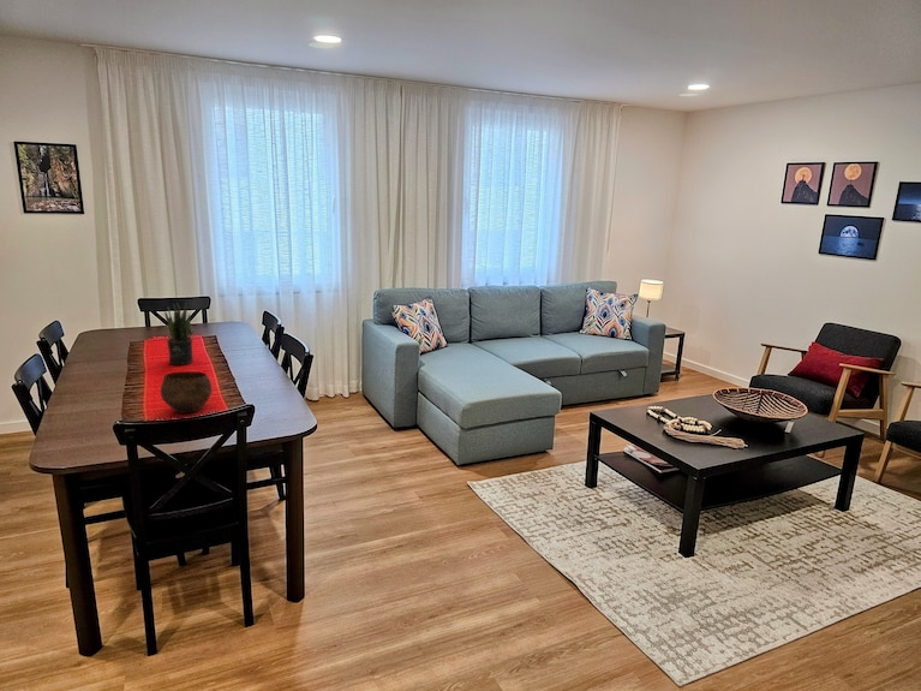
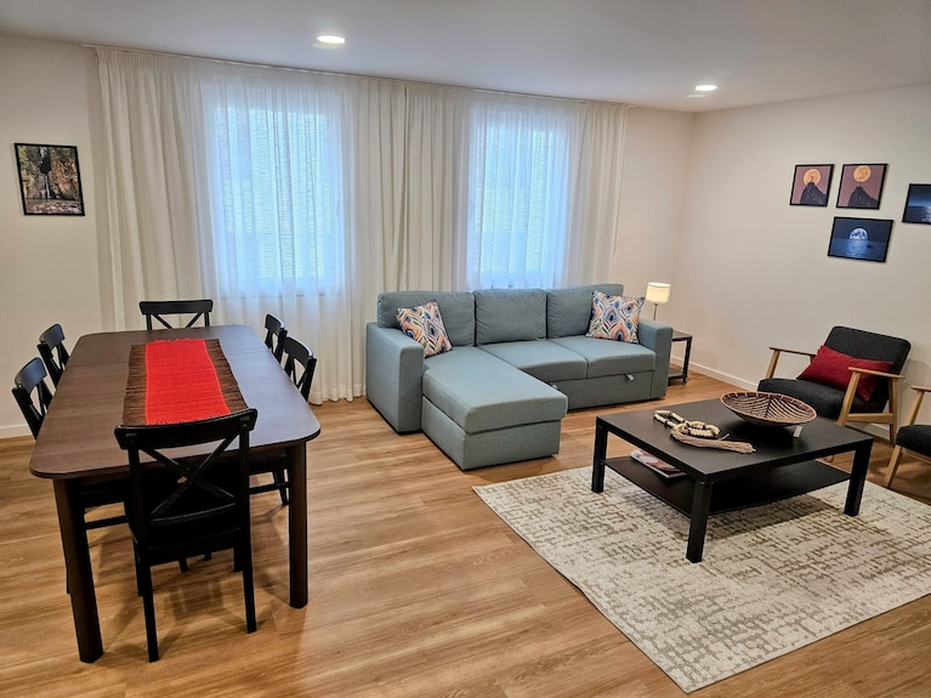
- potted plant (180, 333)
- bowl (186, 391)
